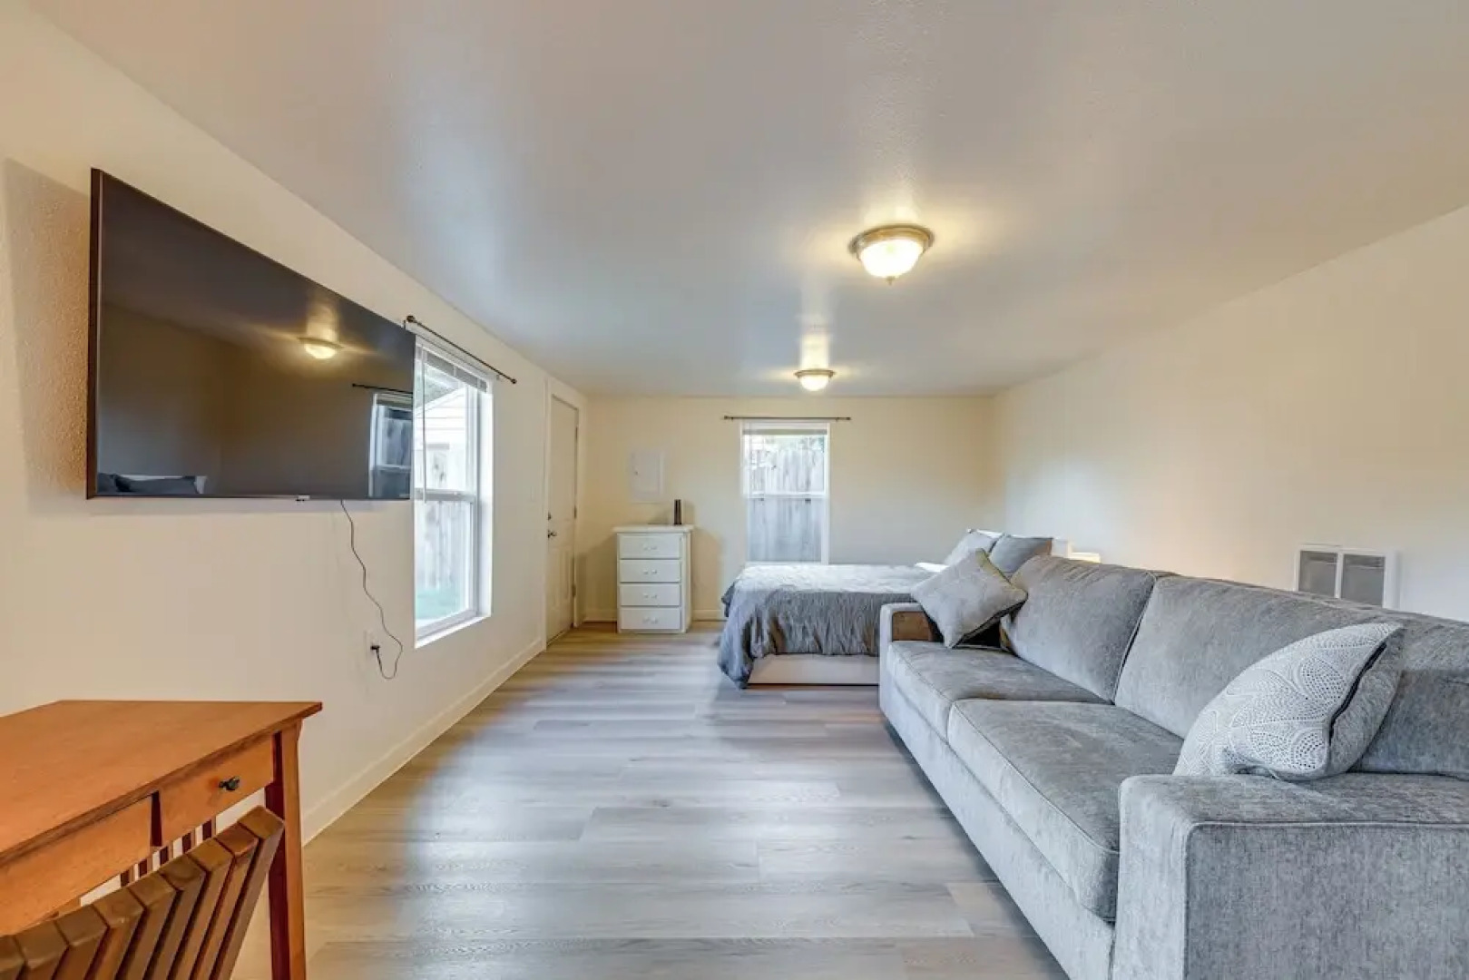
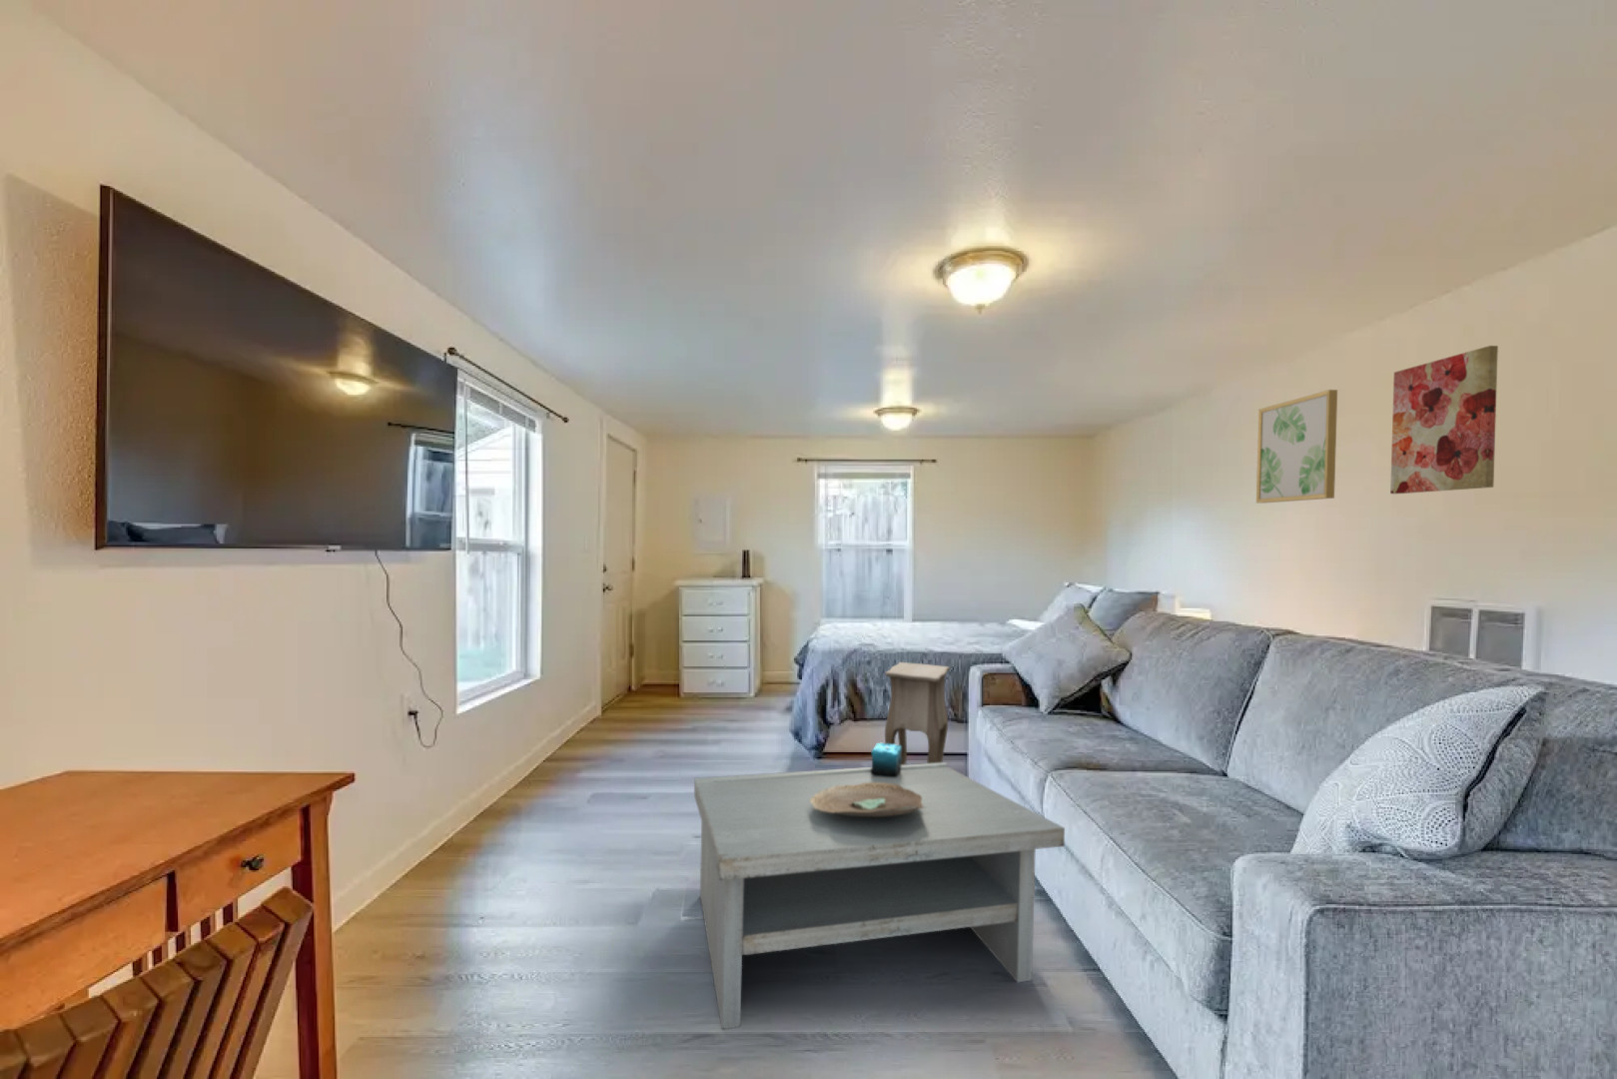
+ wall art (1439, 425)
+ decorative bowl (869, 801)
+ side table (917, 730)
+ coffee table (855, 865)
+ candle (887, 744)
+ wall art (1293, 449)
